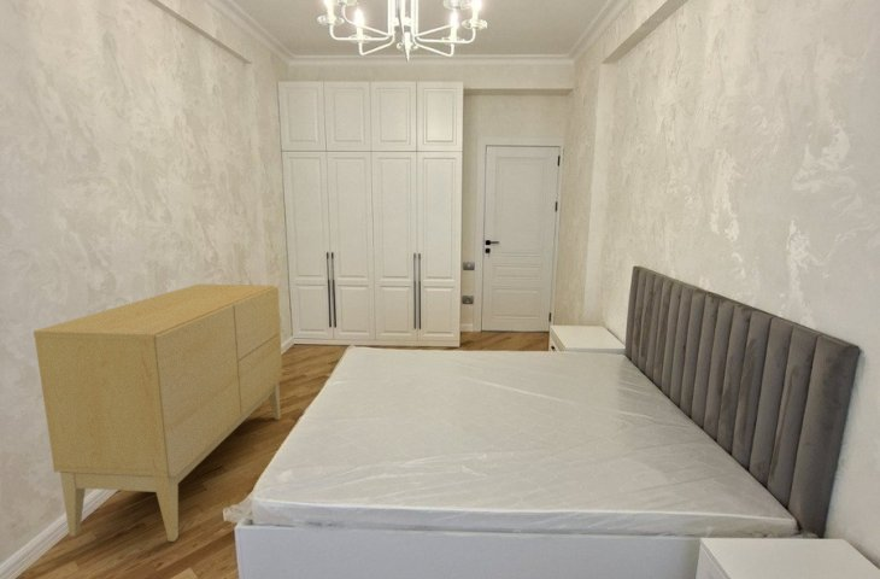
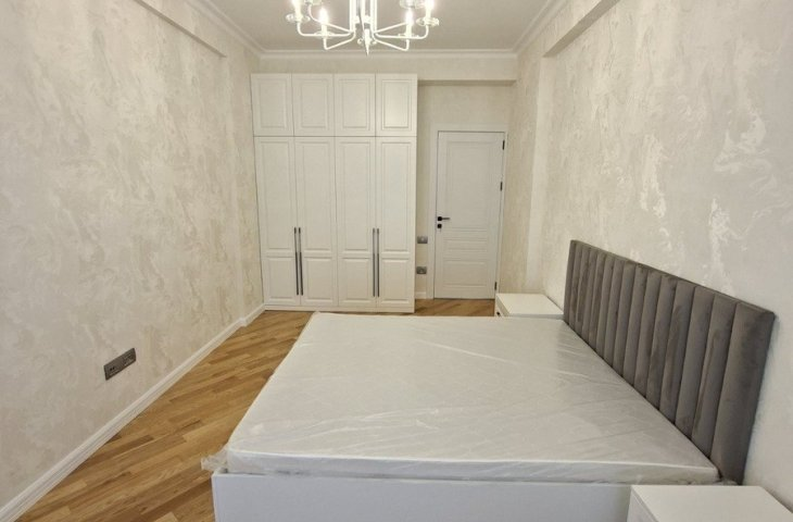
- sideboard (190, 386)
